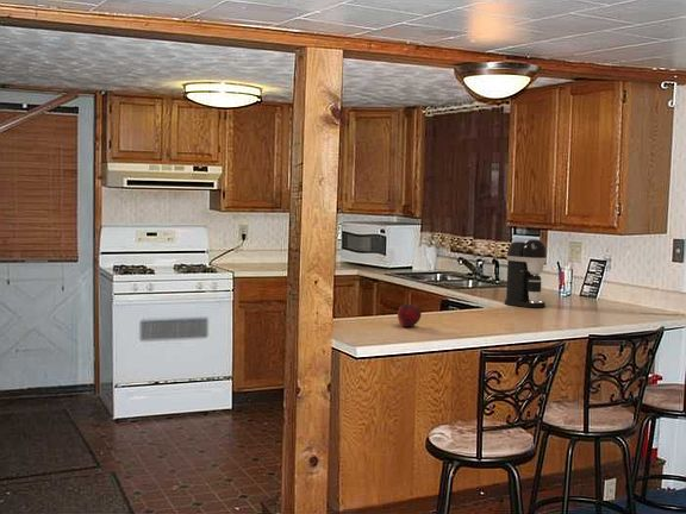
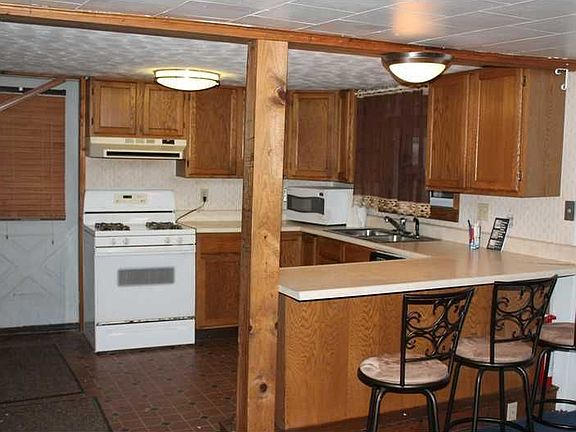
- fruit (409, 314)
- coffee maker (525, 271)
